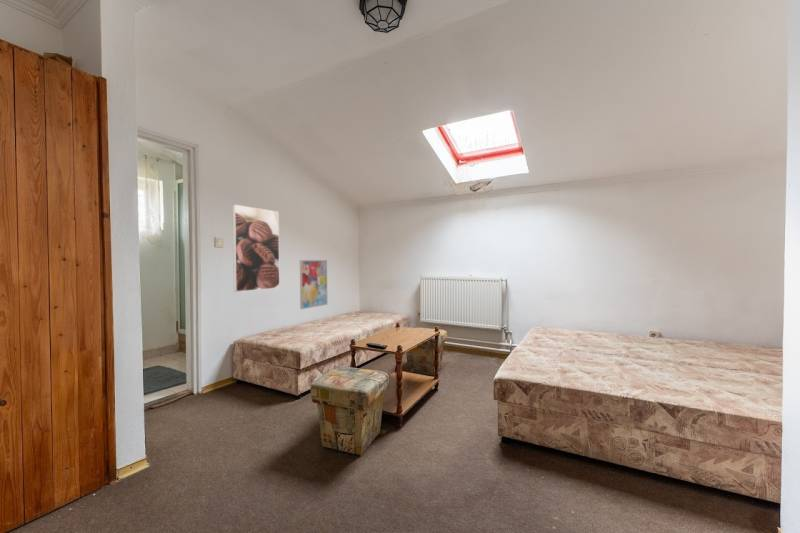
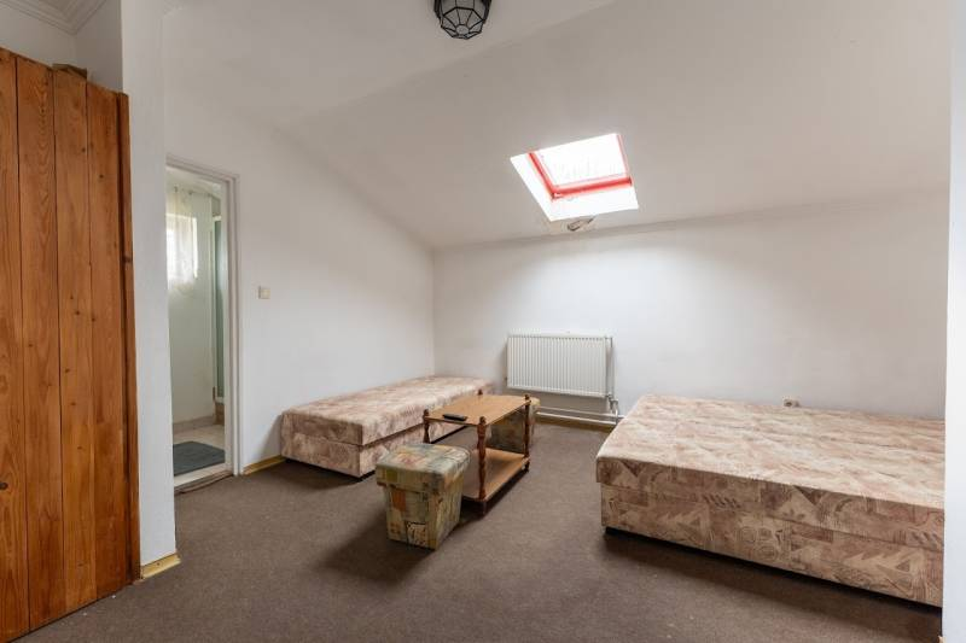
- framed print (257, 249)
- wall art (314, 283)
